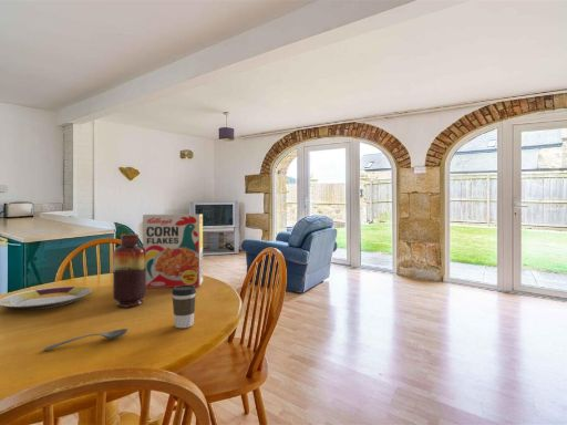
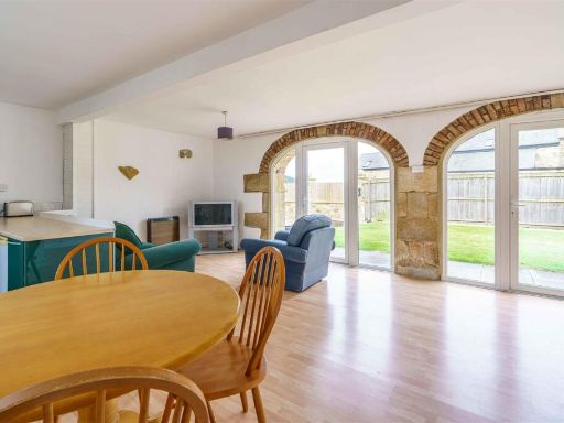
- plate (48, 298)
- cereal box (174, 249)
- vase (130, 269)
- coffee cup (184, 305)
- soupspoon (87, 335)
